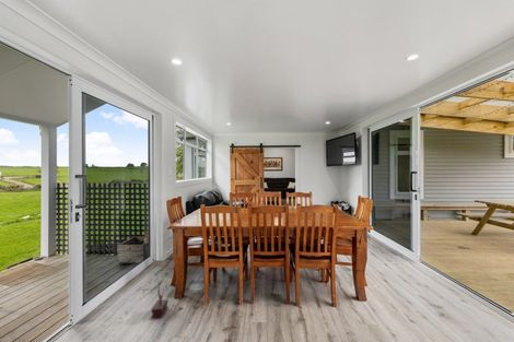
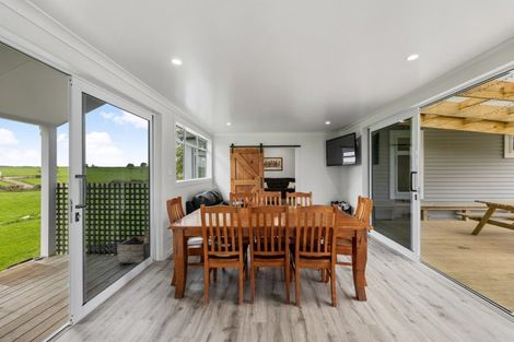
- potted plant (157, 292)
